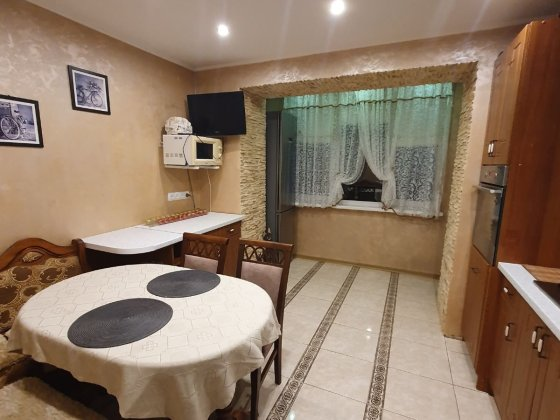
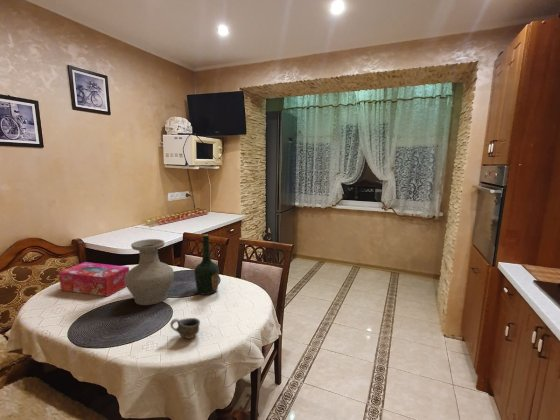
+ bottle (206, 263)
+ cup (187, 325)
+ vase (149, 270)
+ tissue box (95, 278)
